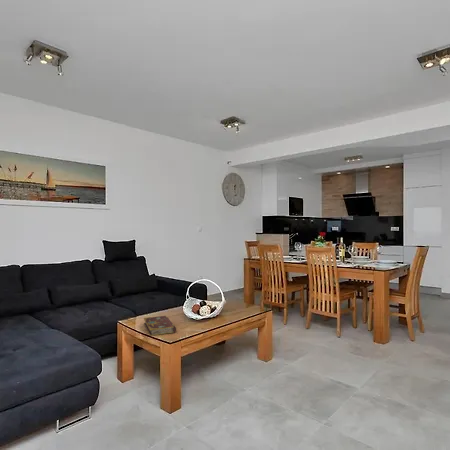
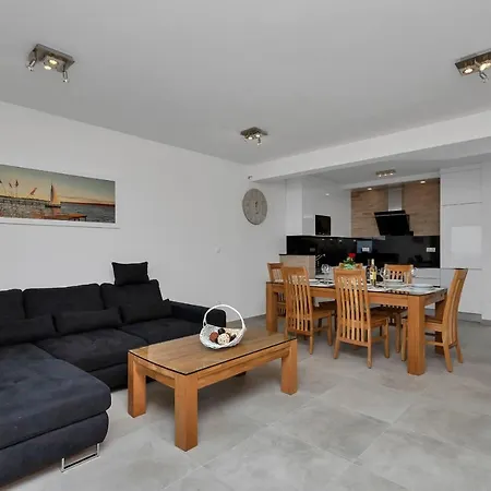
- book (159, 324)
